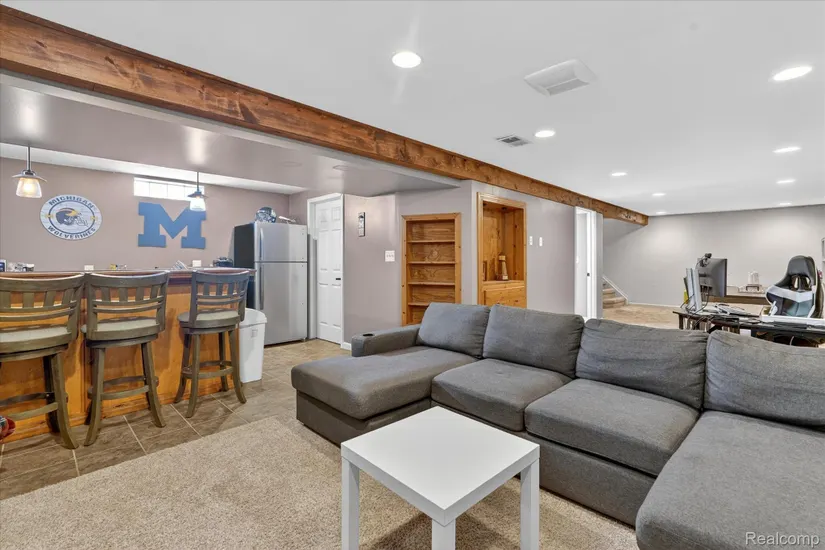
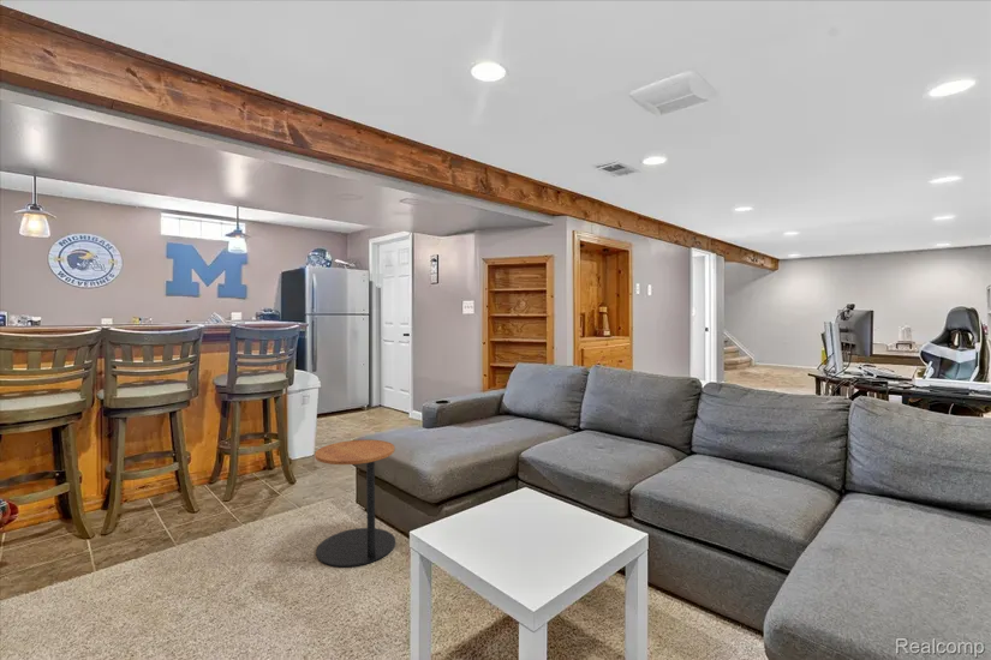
+ side table (366, 498)
